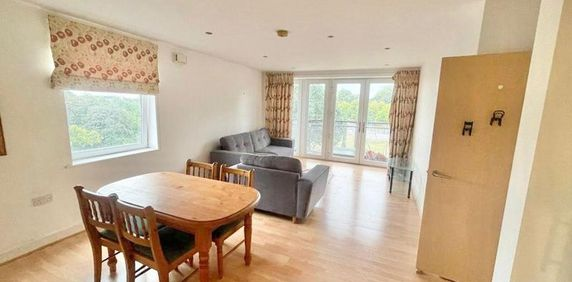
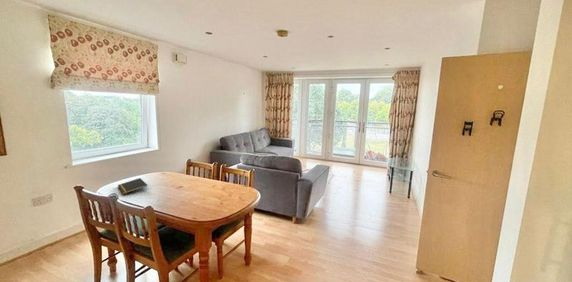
+ notepad (132, 185)
